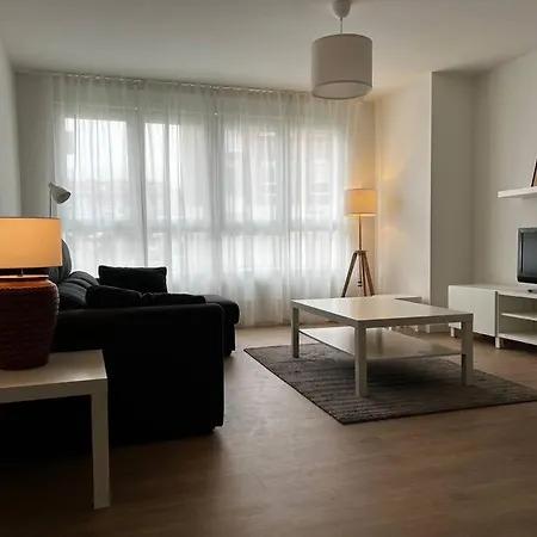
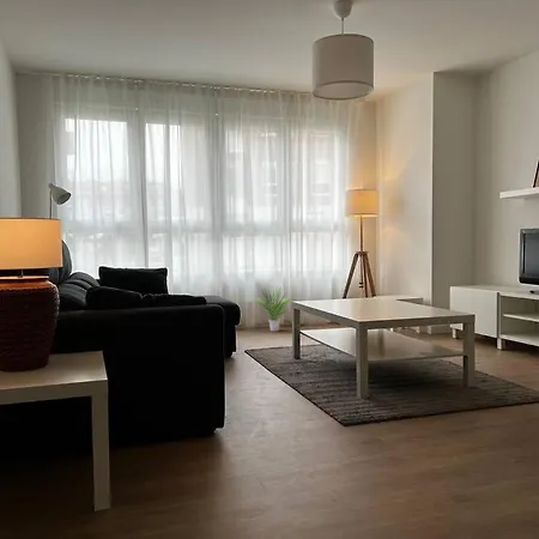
+ potted plant (274, 308)
